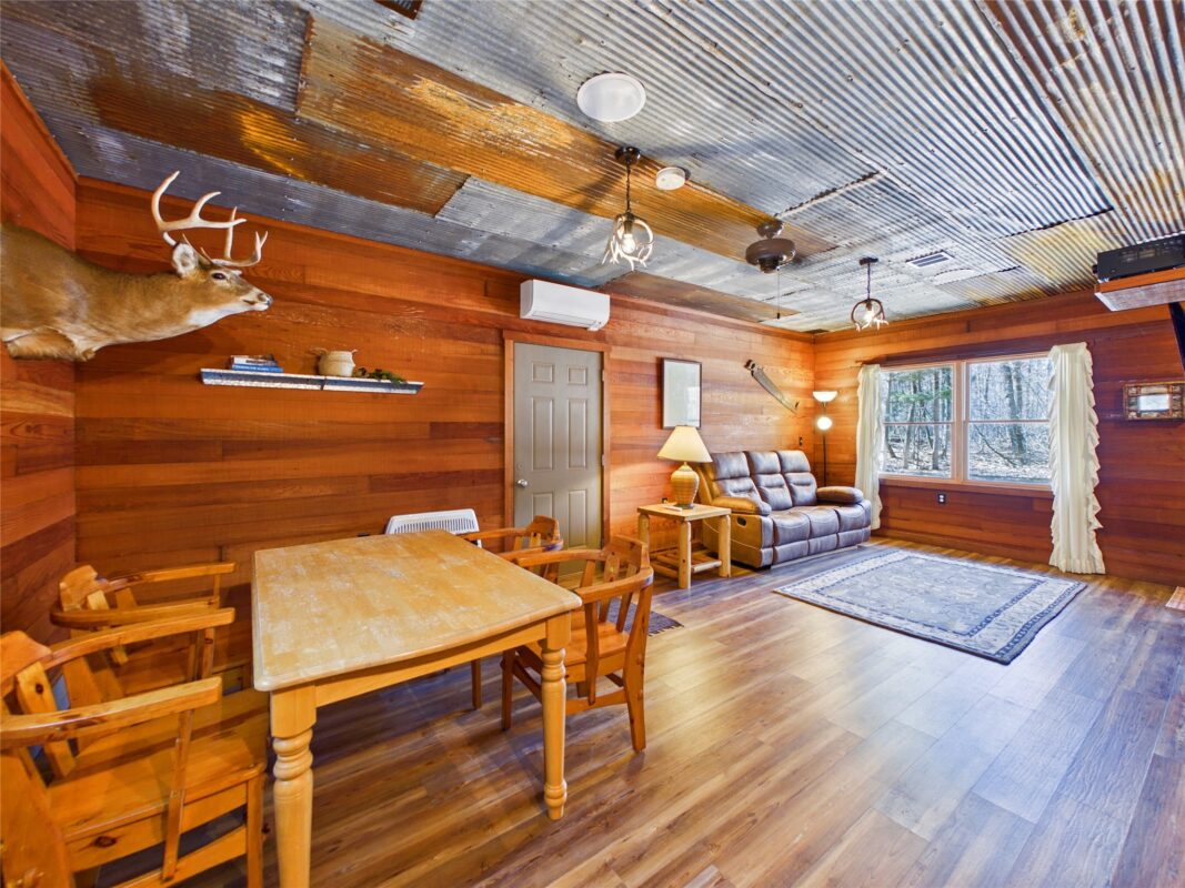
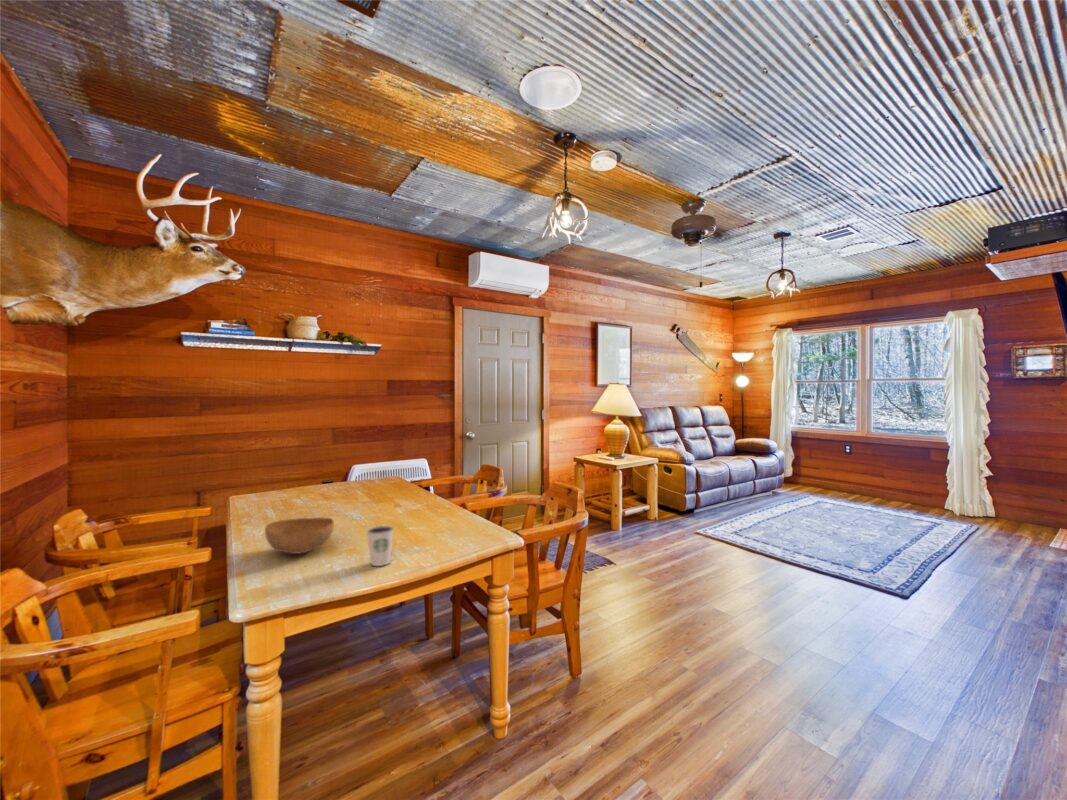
+ dixie cup (380, 546)
+ bowl (300, 537)
